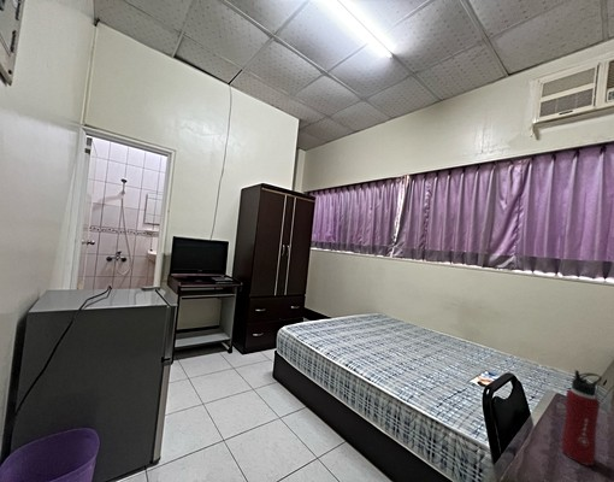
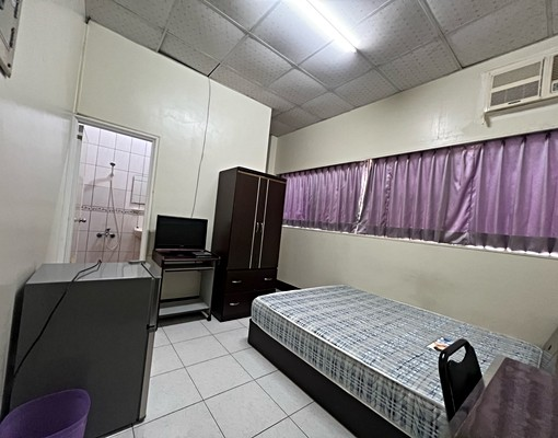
- water bottle (580, 413)
